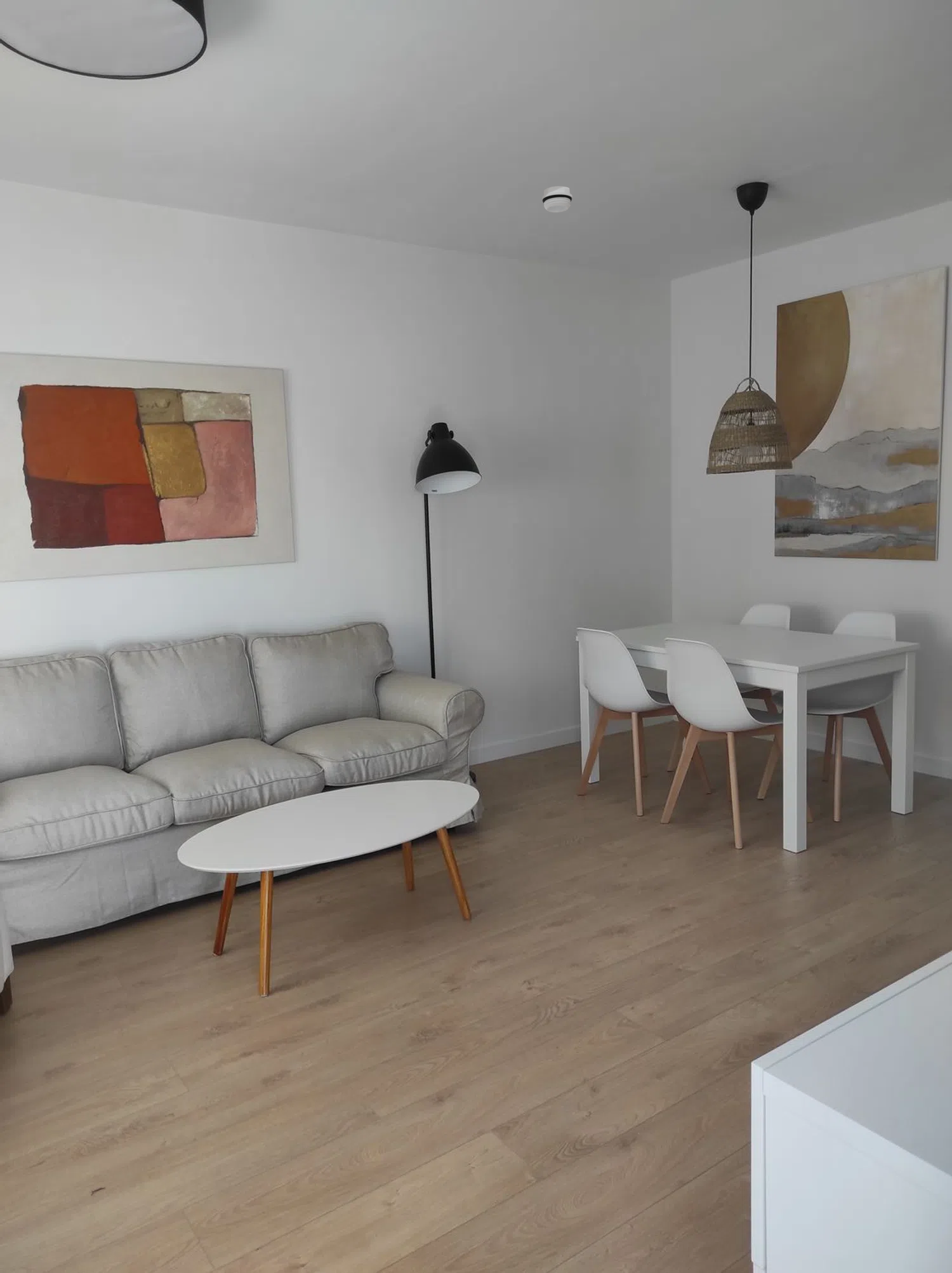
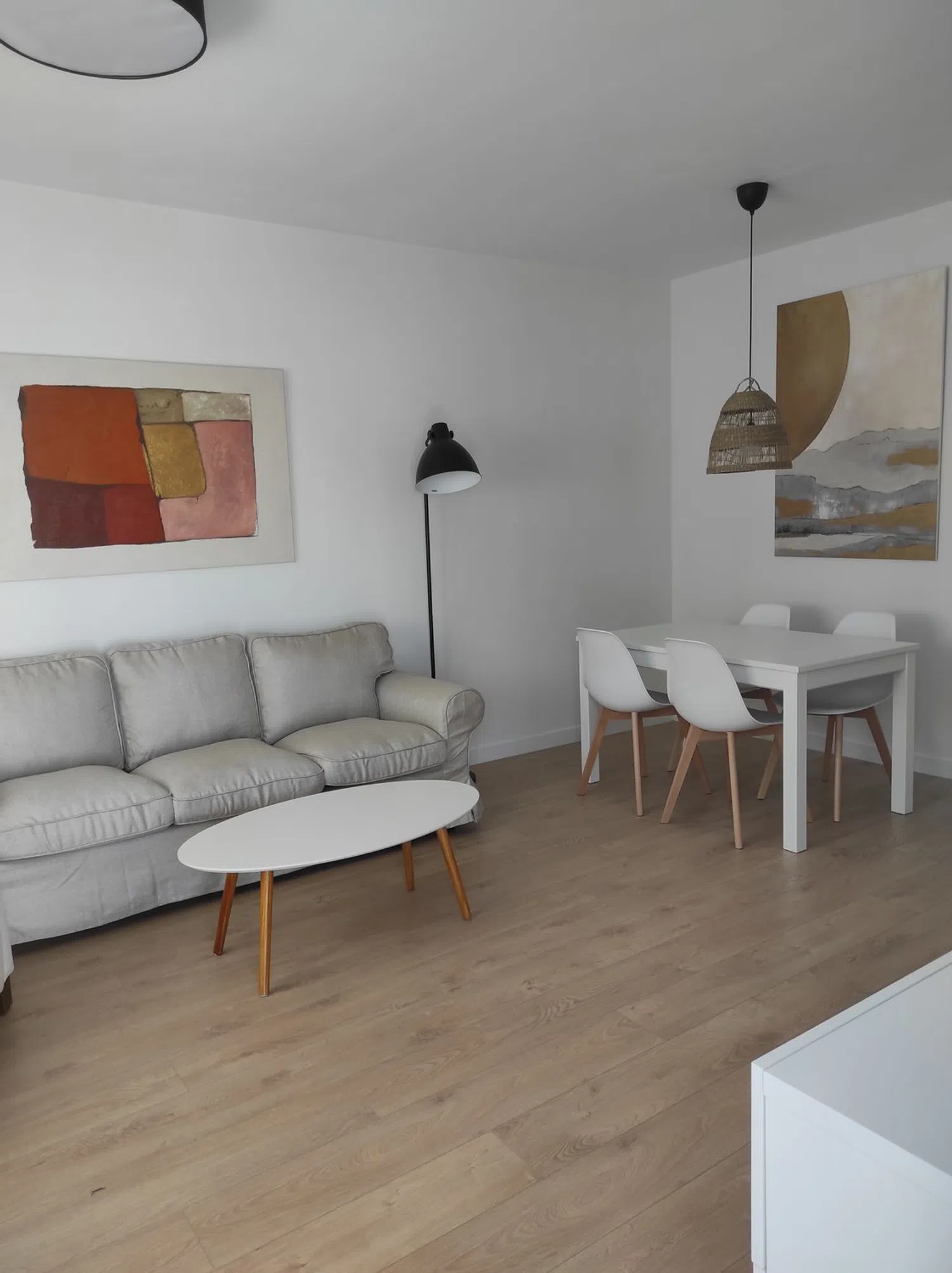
- smoke detector (557, 199)
